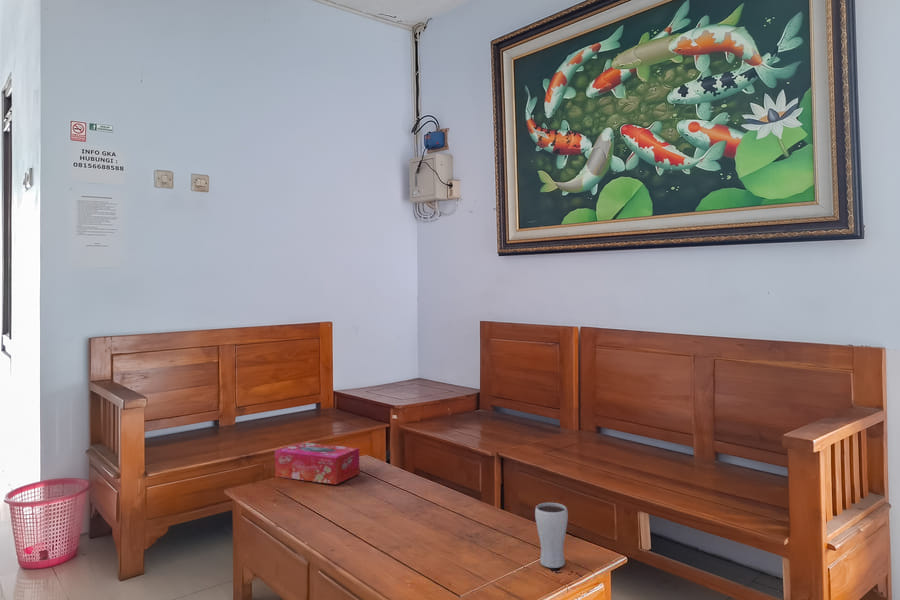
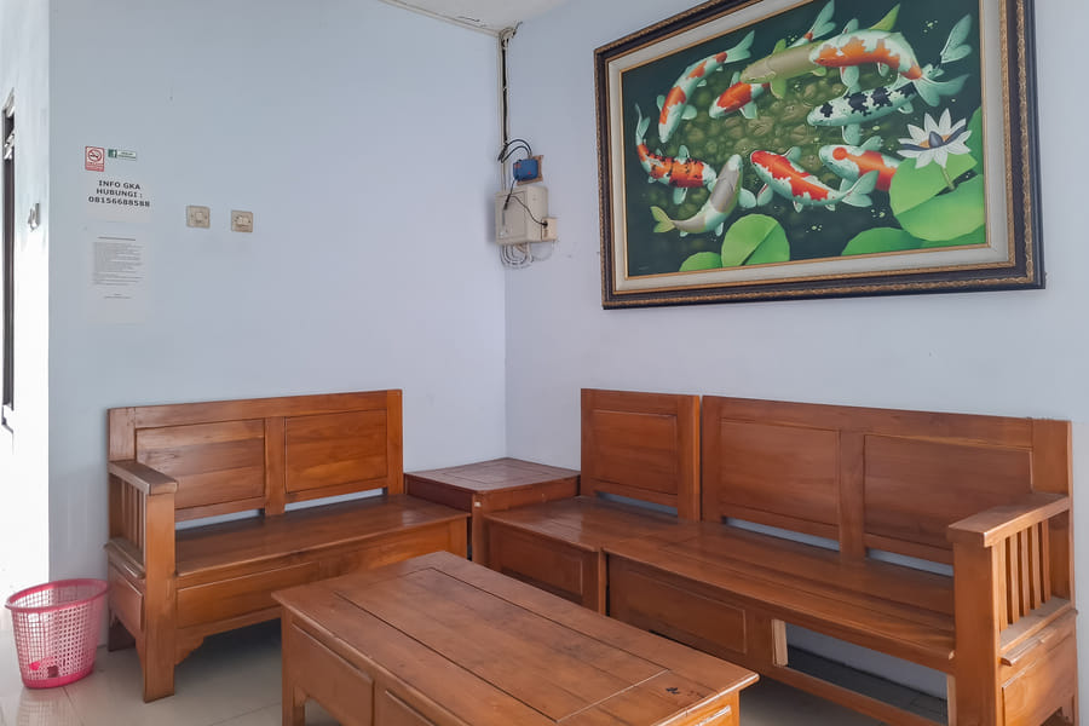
- tissue box (317, 462)
- drinking glass (551, 535)
